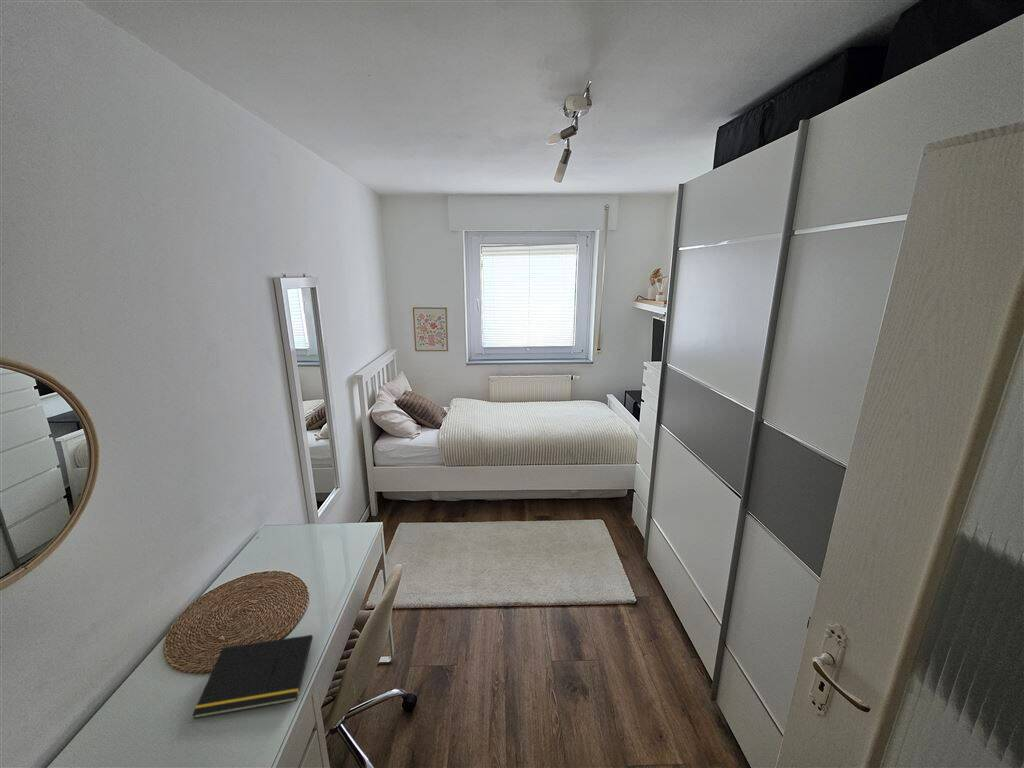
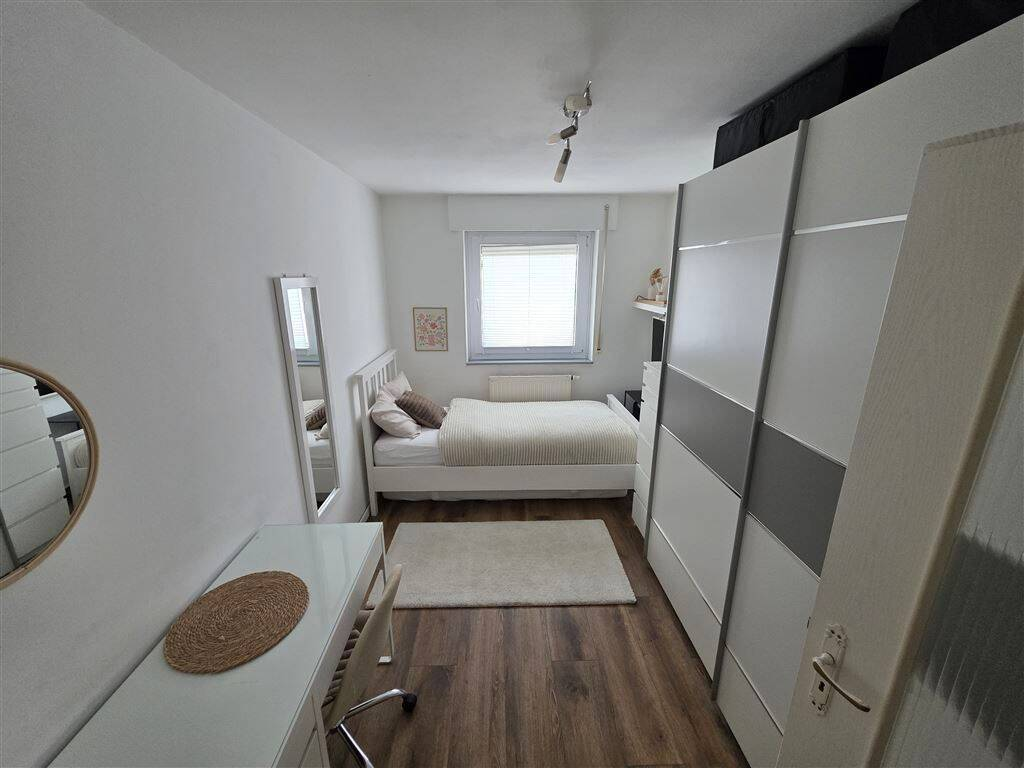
- notepad (258, 673)
